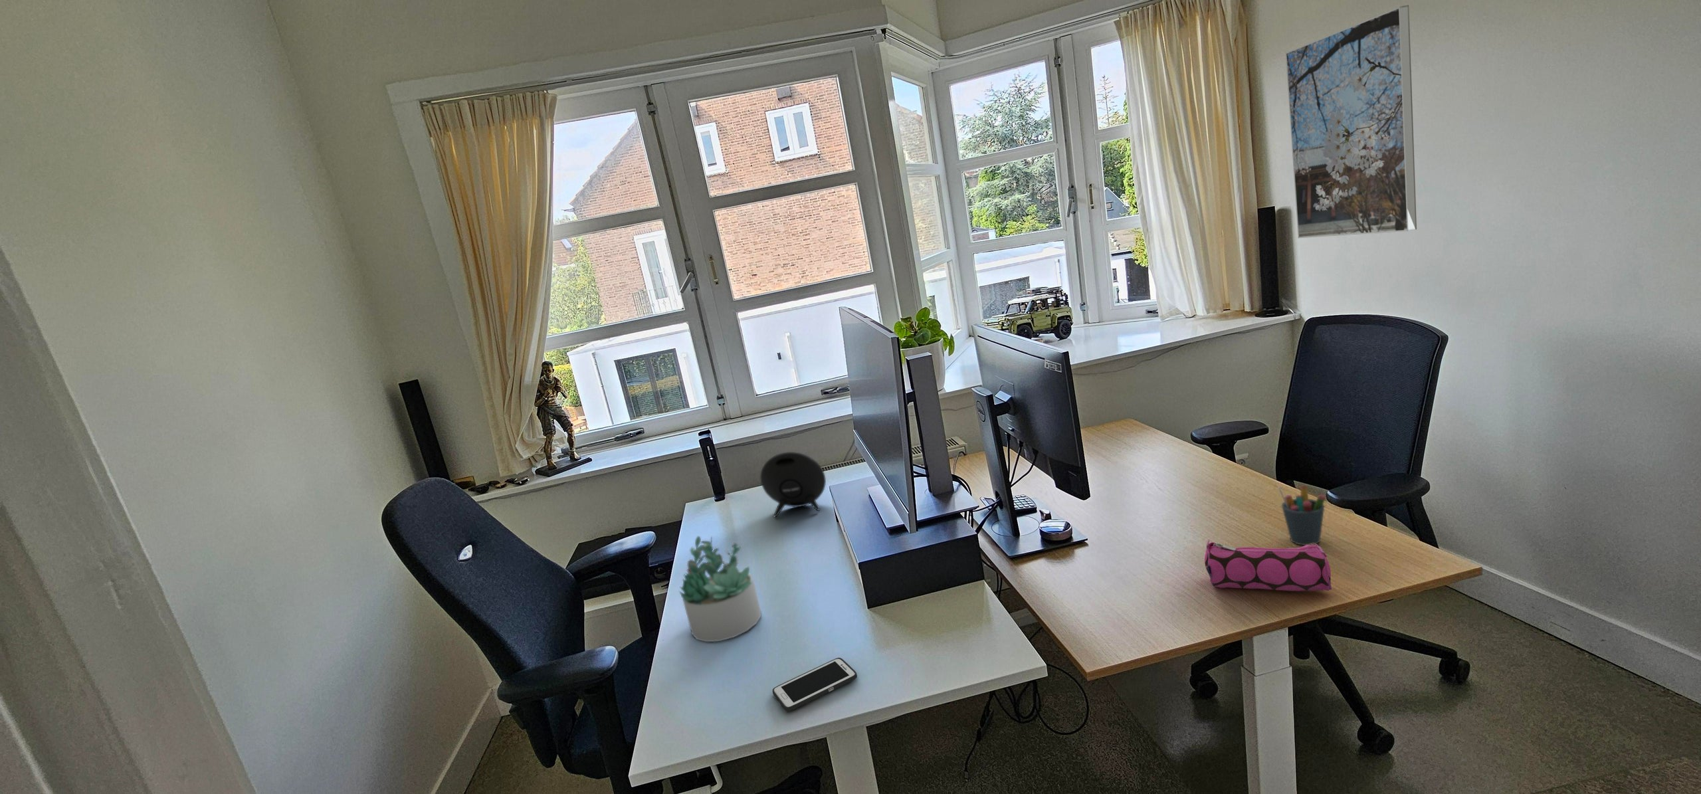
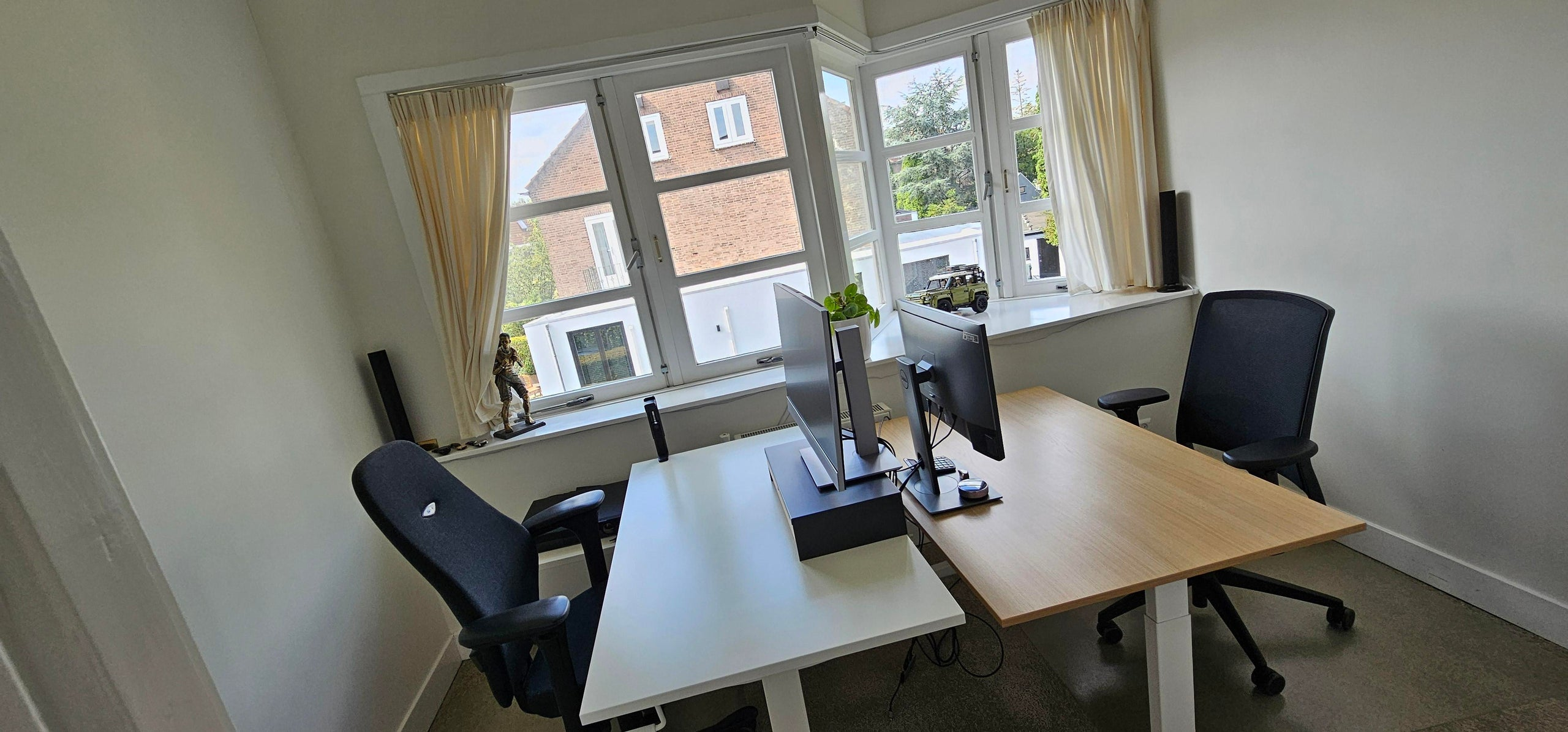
- cell phone (815, 683)
- speaker (793, 479)
- pencil case (1265, 564)
- succulent plant (717, 582)
- pen holder (1303, 513)
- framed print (1347, 135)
